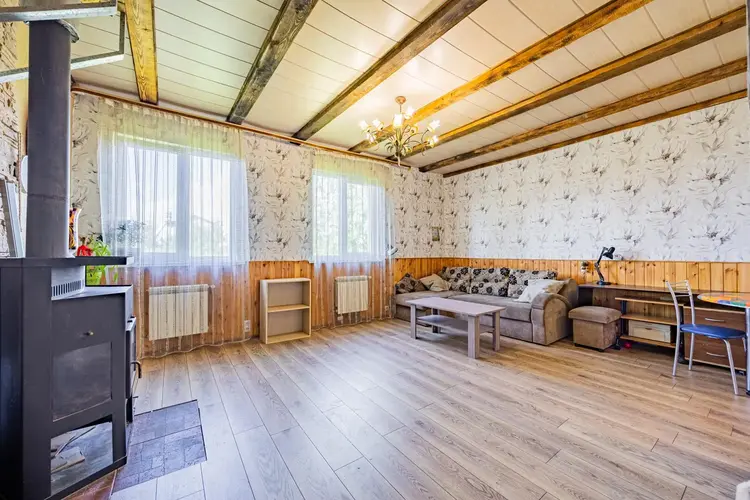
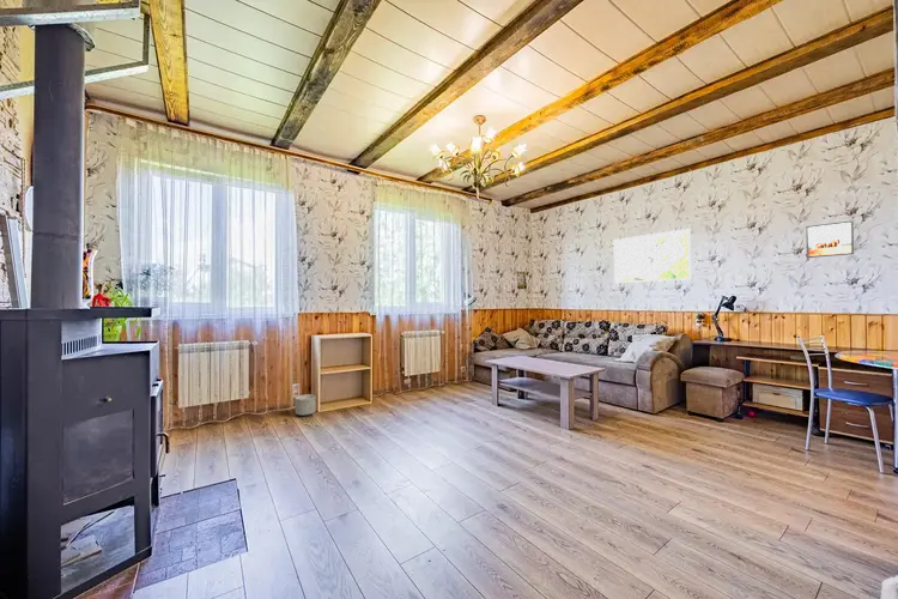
+ planter (305, 405)
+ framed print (649, 258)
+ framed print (829, 240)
